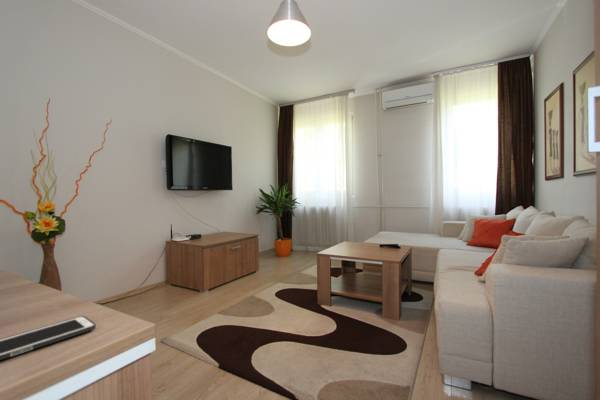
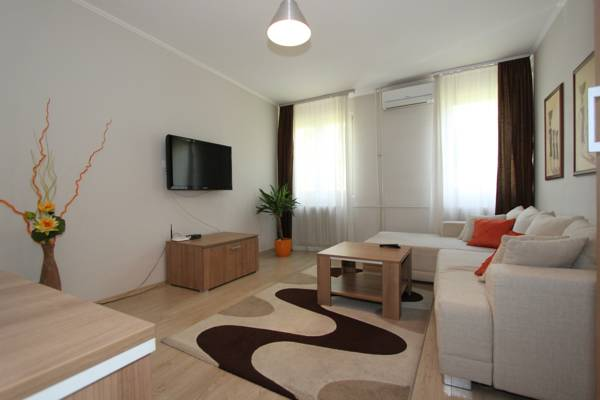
- cell phone (43, 336)
